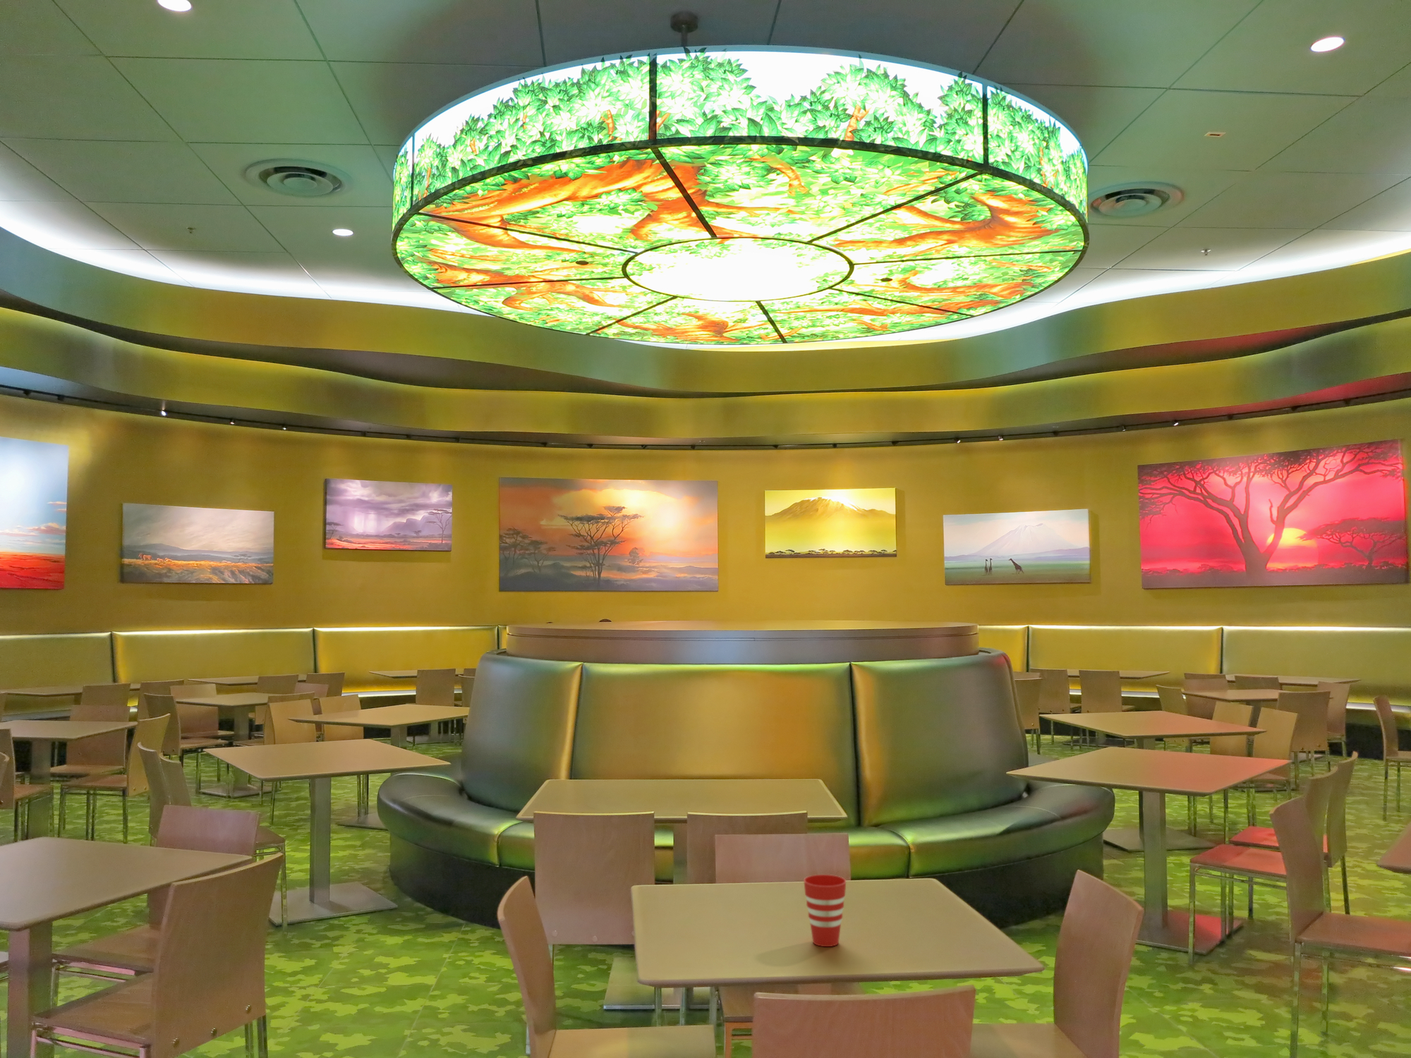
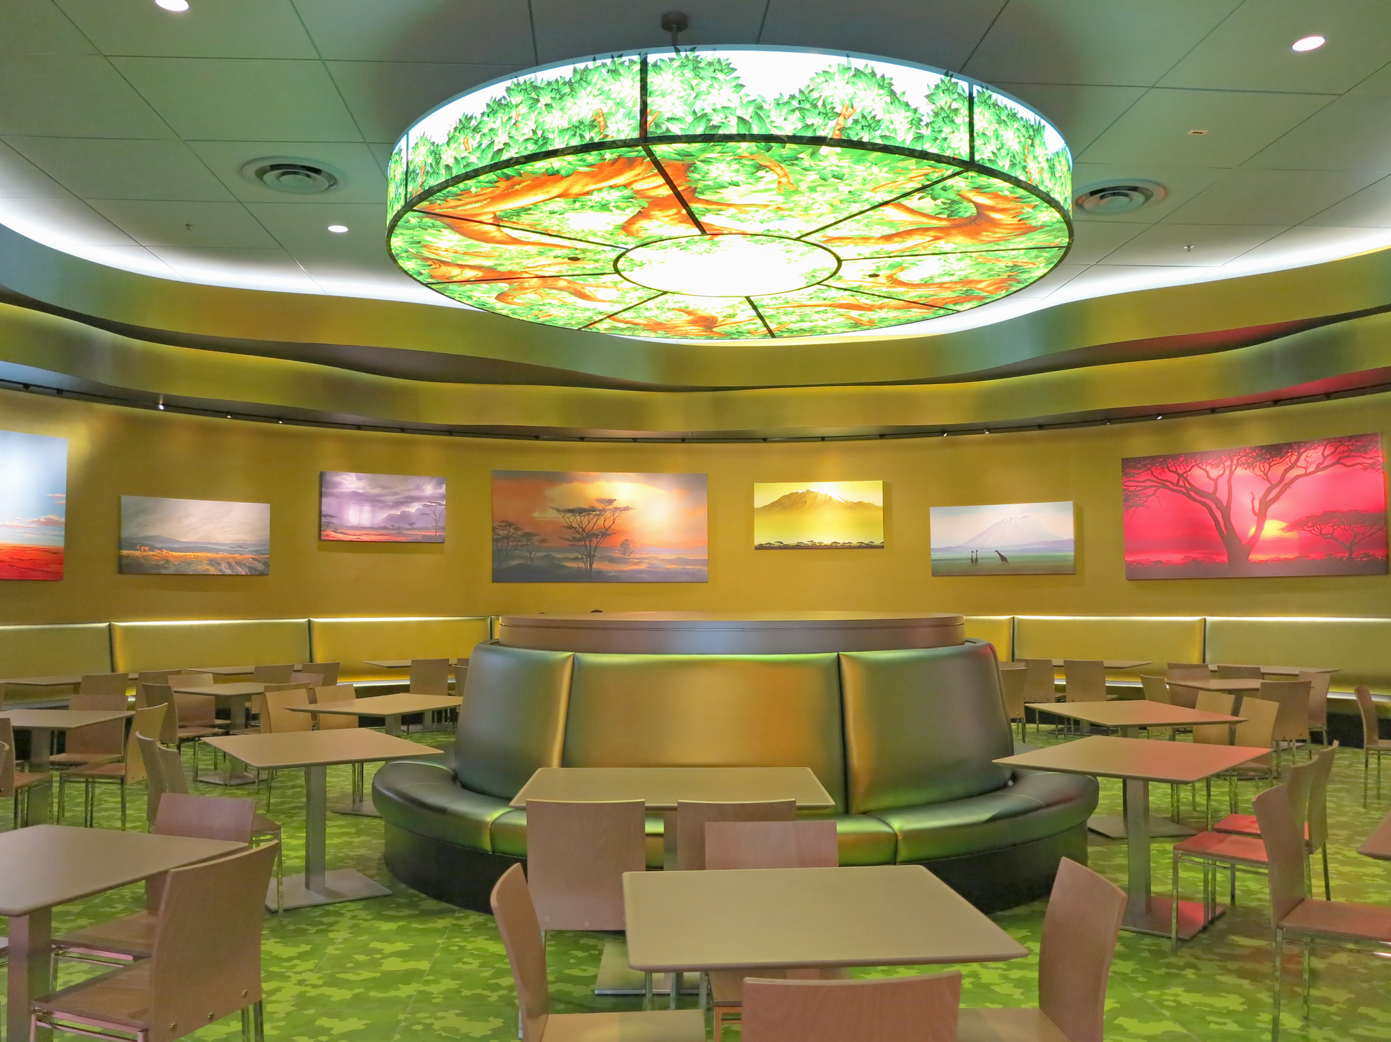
- cup (824, 910)
